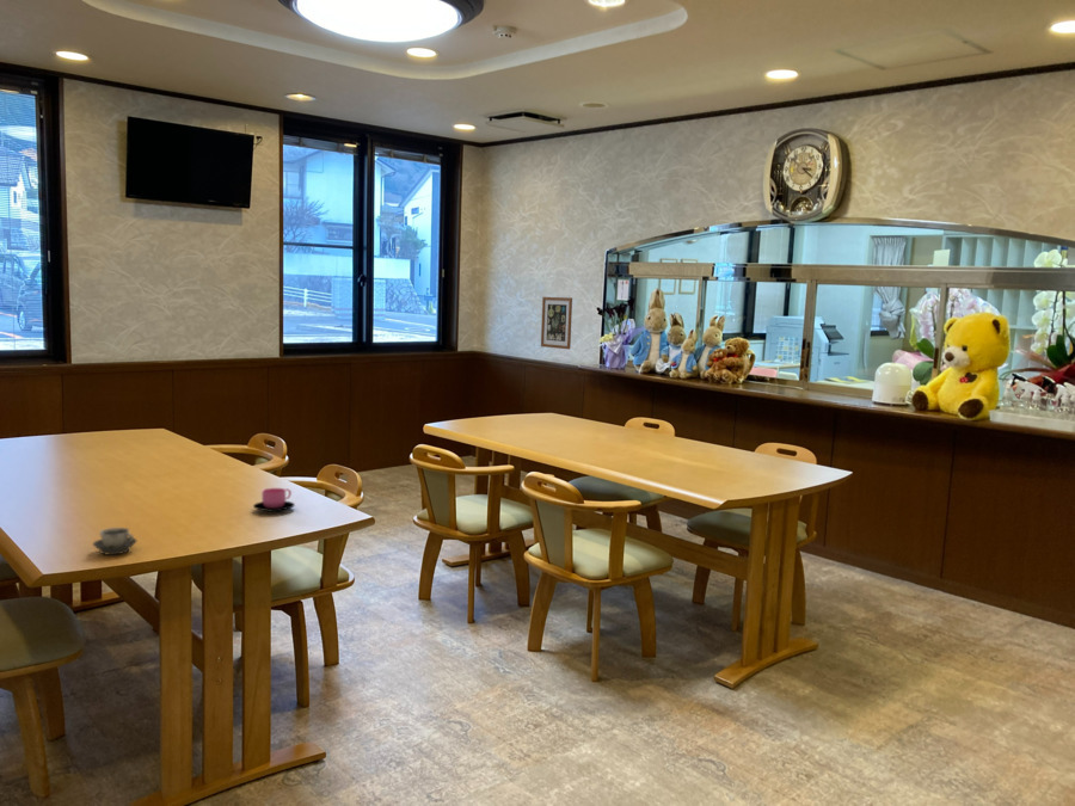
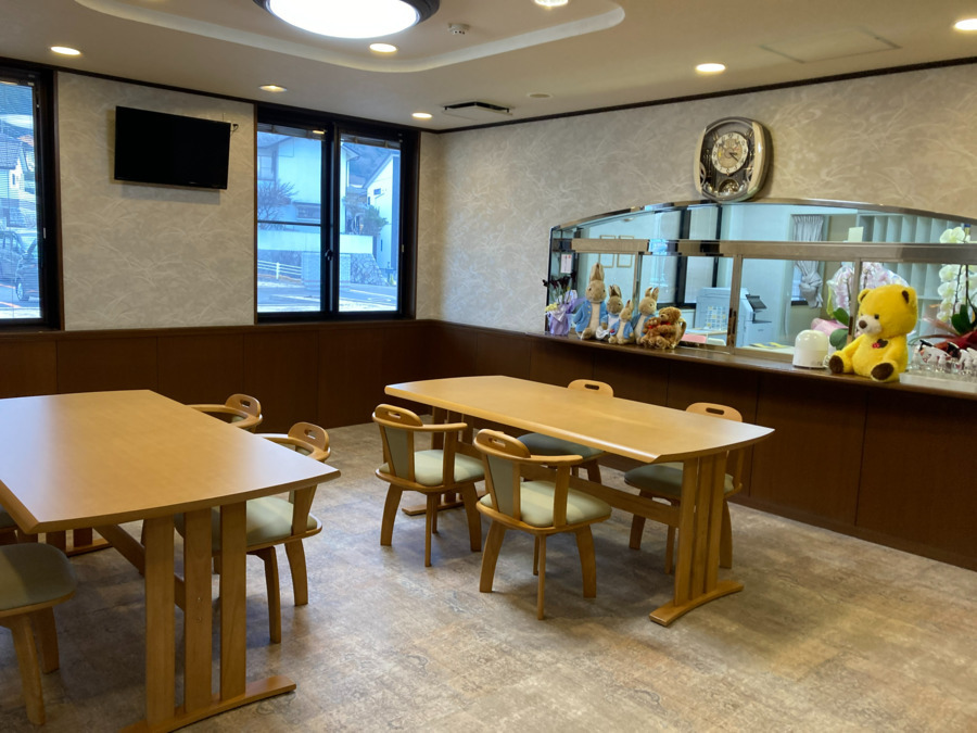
- wall art (555, 322)
- cup (274, 499)
- cup (115, 541)
